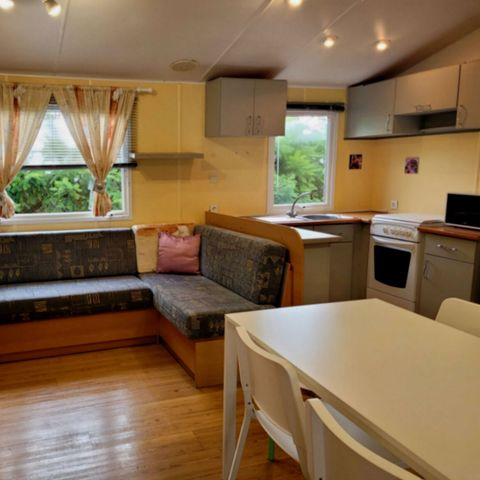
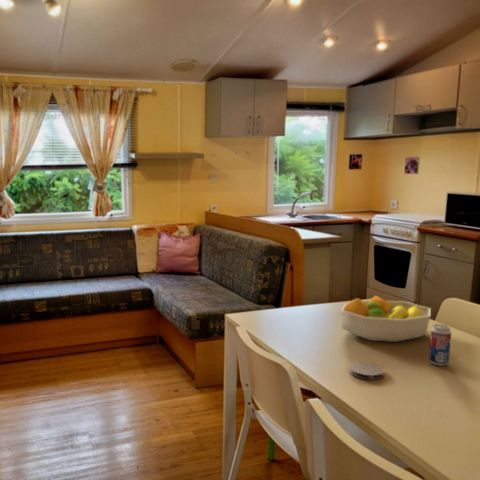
+ beverage can (440, 344)
+ fruit bowl (385, 315)
+ coaster (366, 370)
